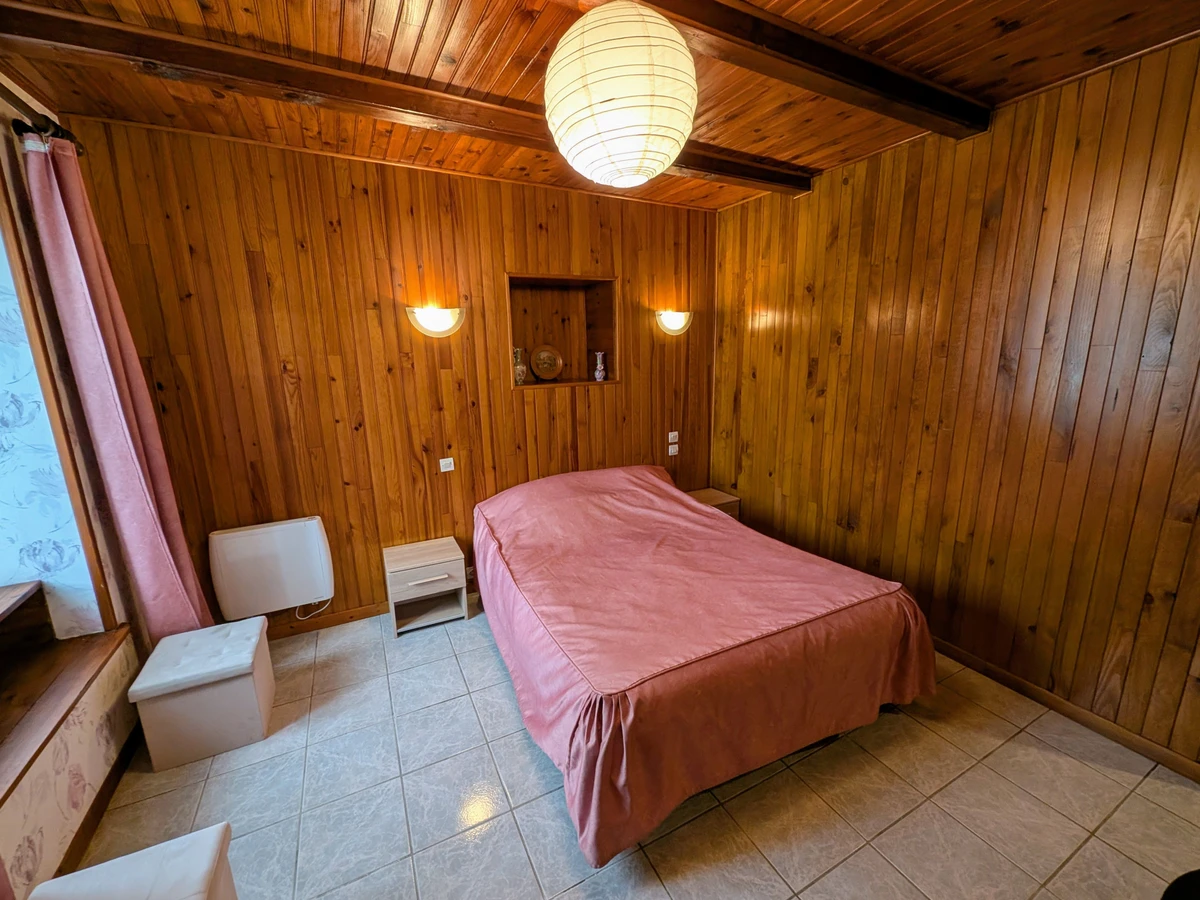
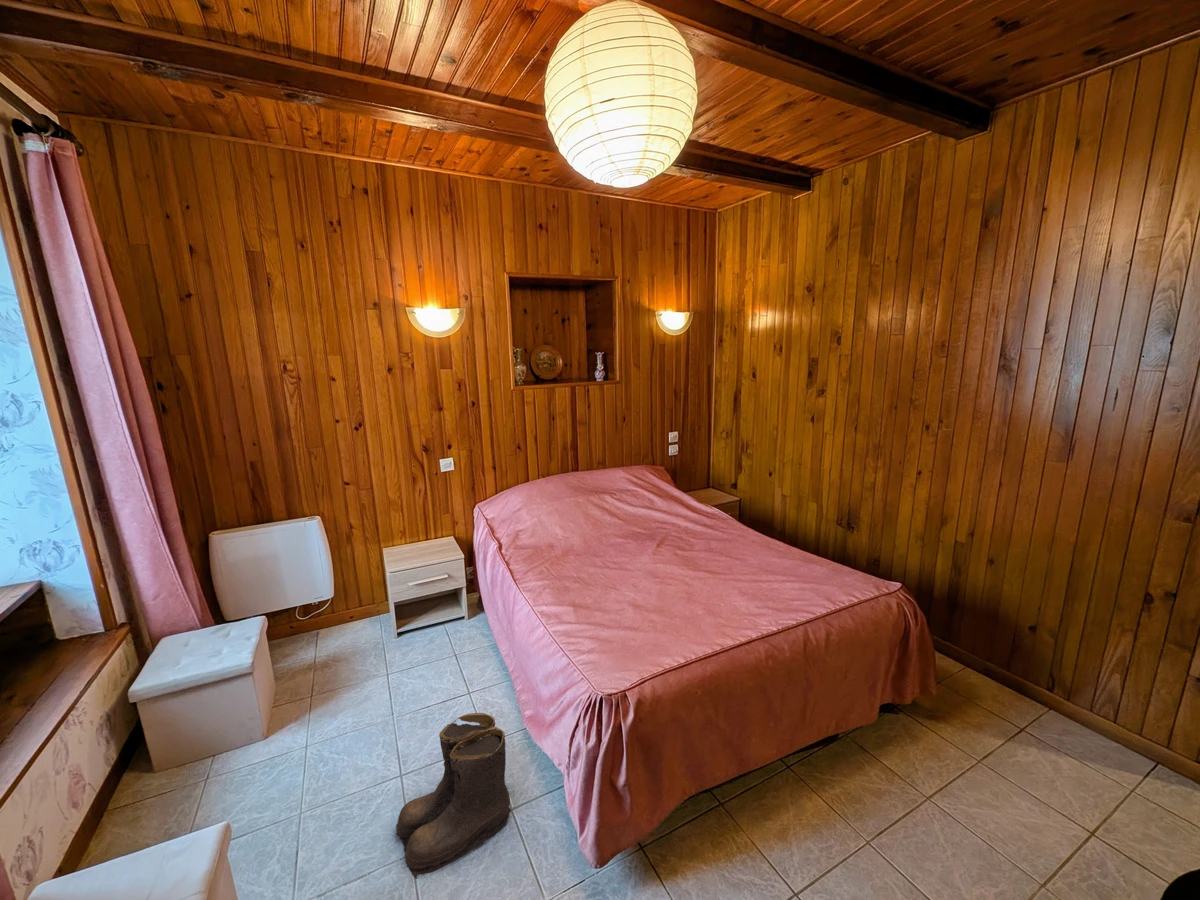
+ boots (451, 785)
